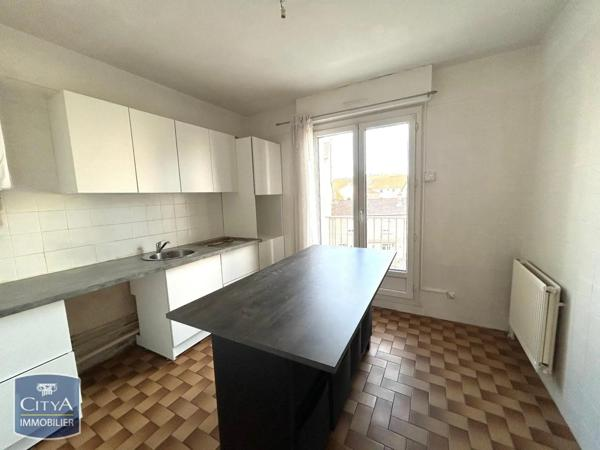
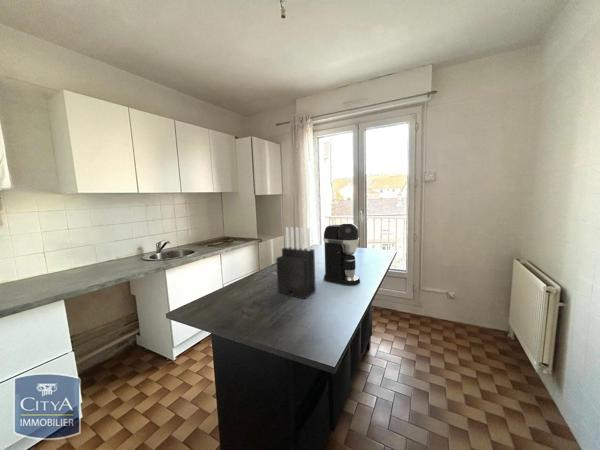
+ knife block (294, 261)
+ coffee maker (340, 251)
